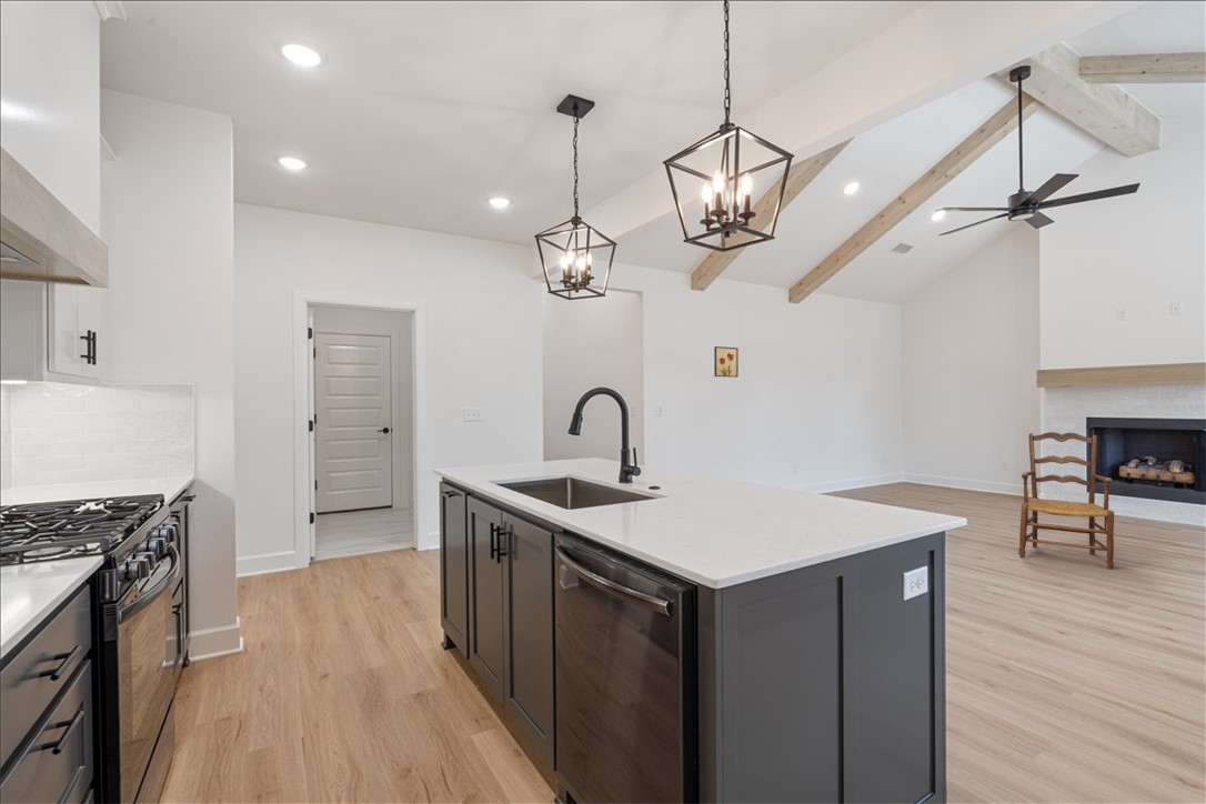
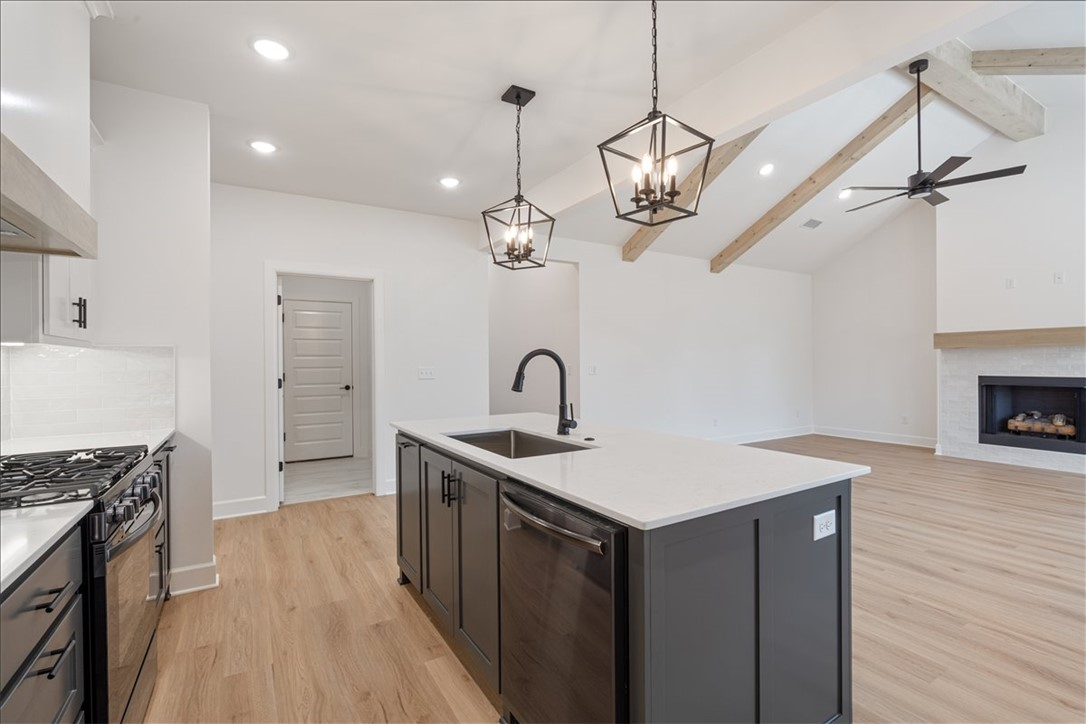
- wall art (725, 362)
- armchair (1064, 501)
